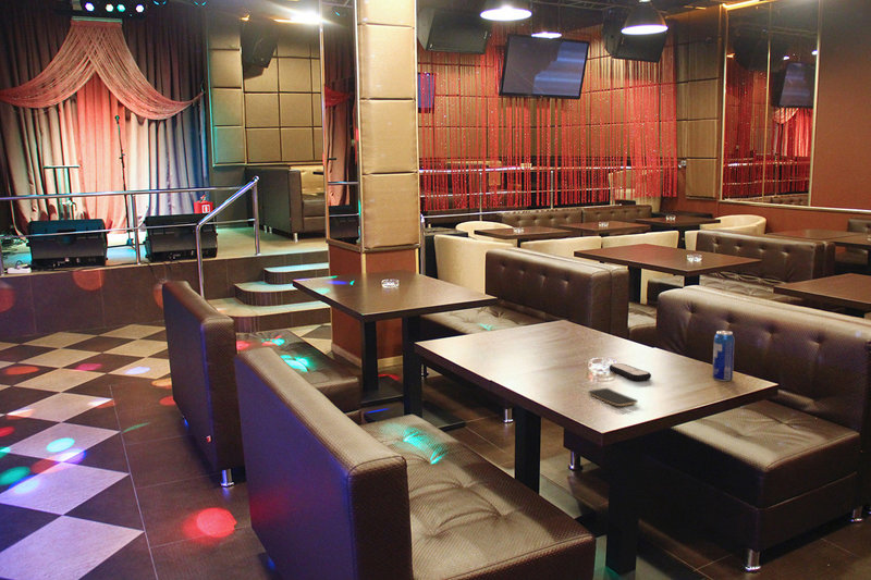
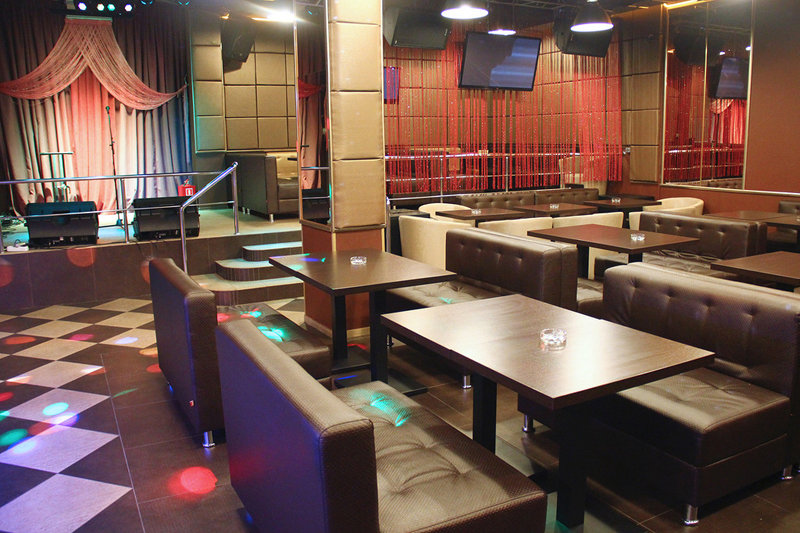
- smartphone (612, 397)
- remote control (628, 371)
- beverage can (723, 356)
